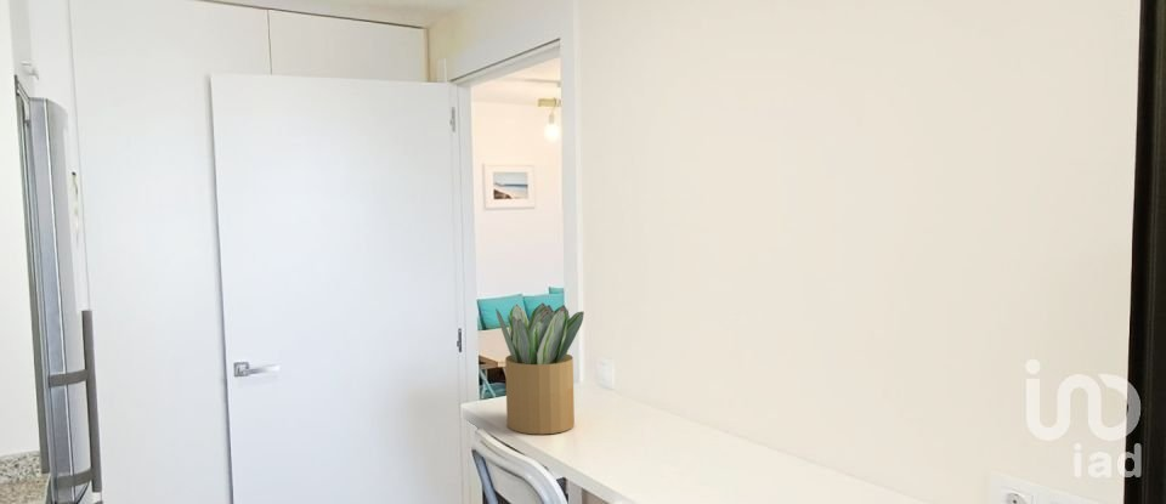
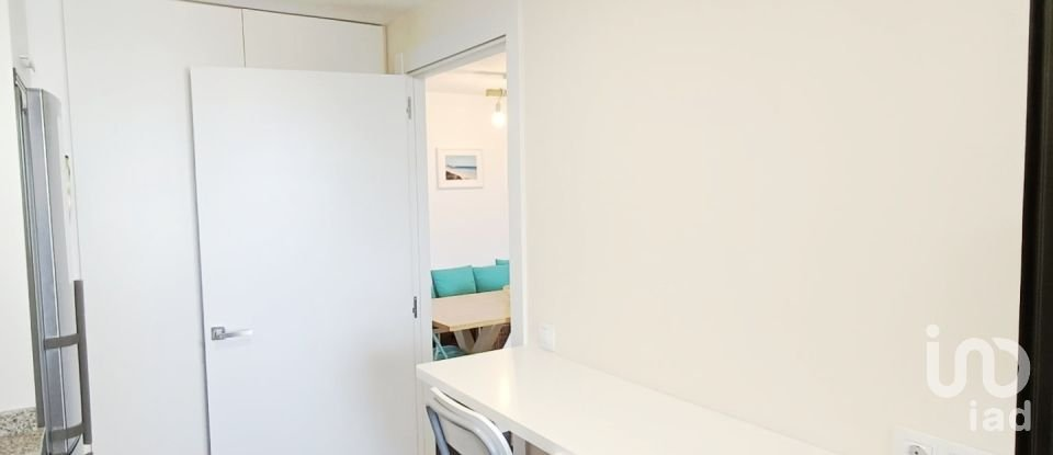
- potted plant (537, 363)
